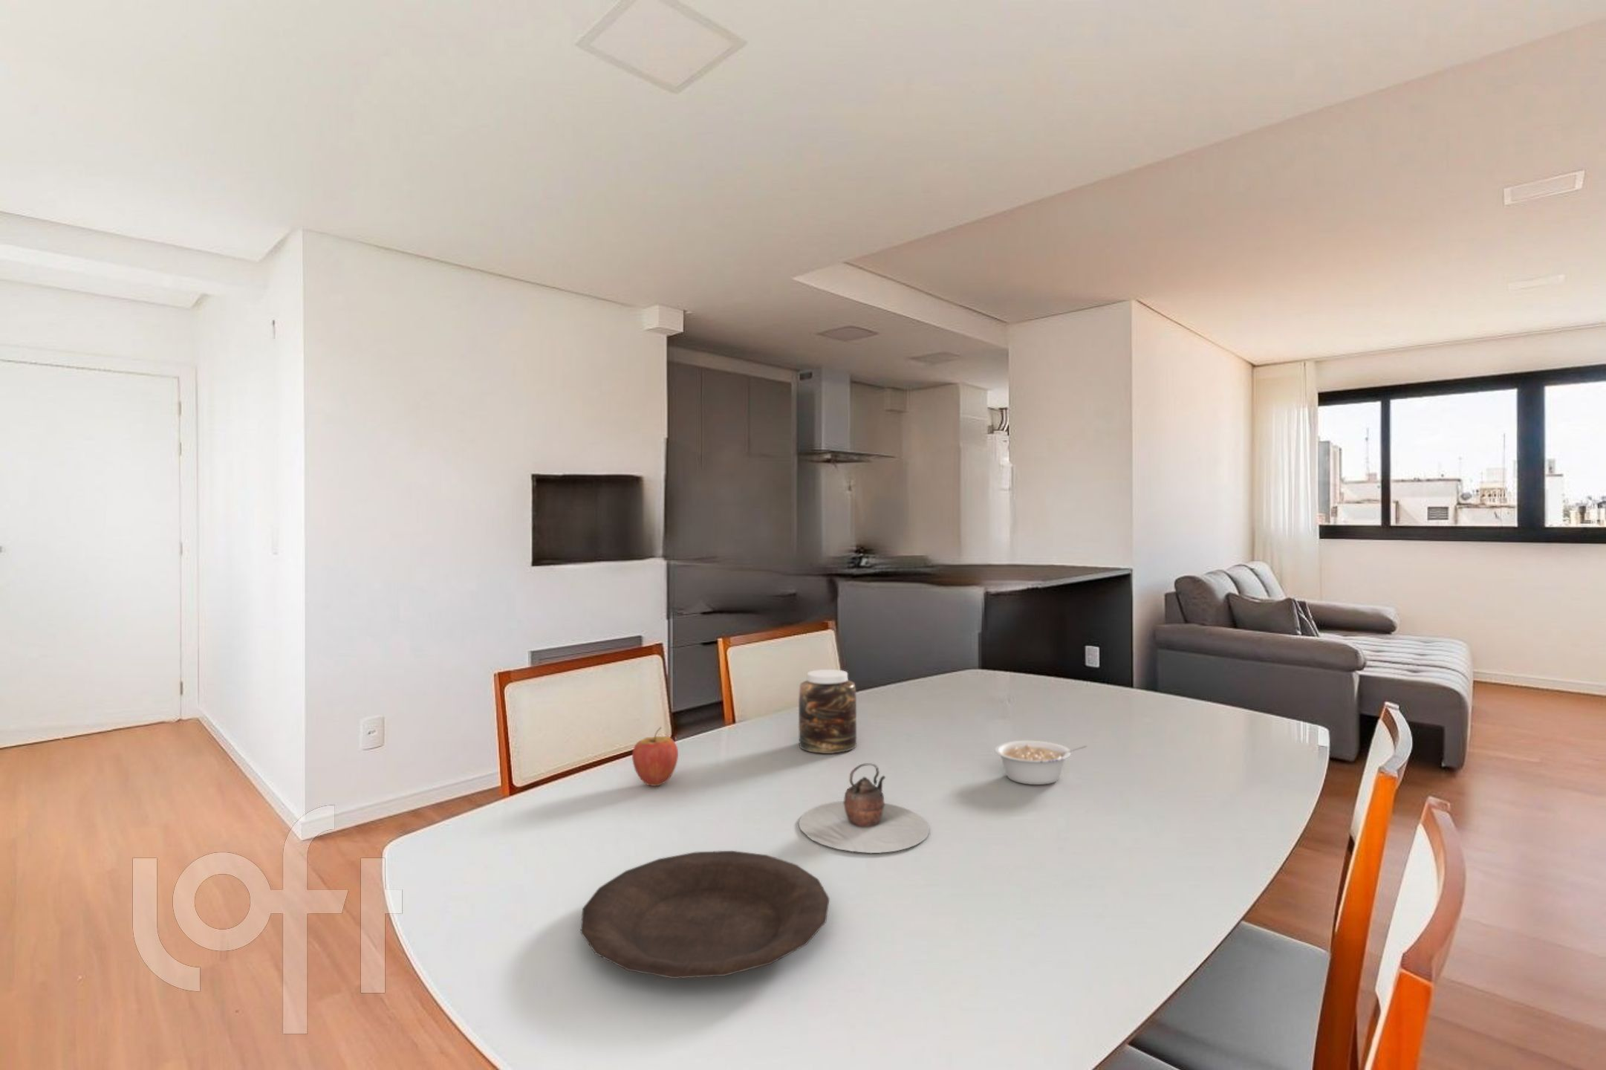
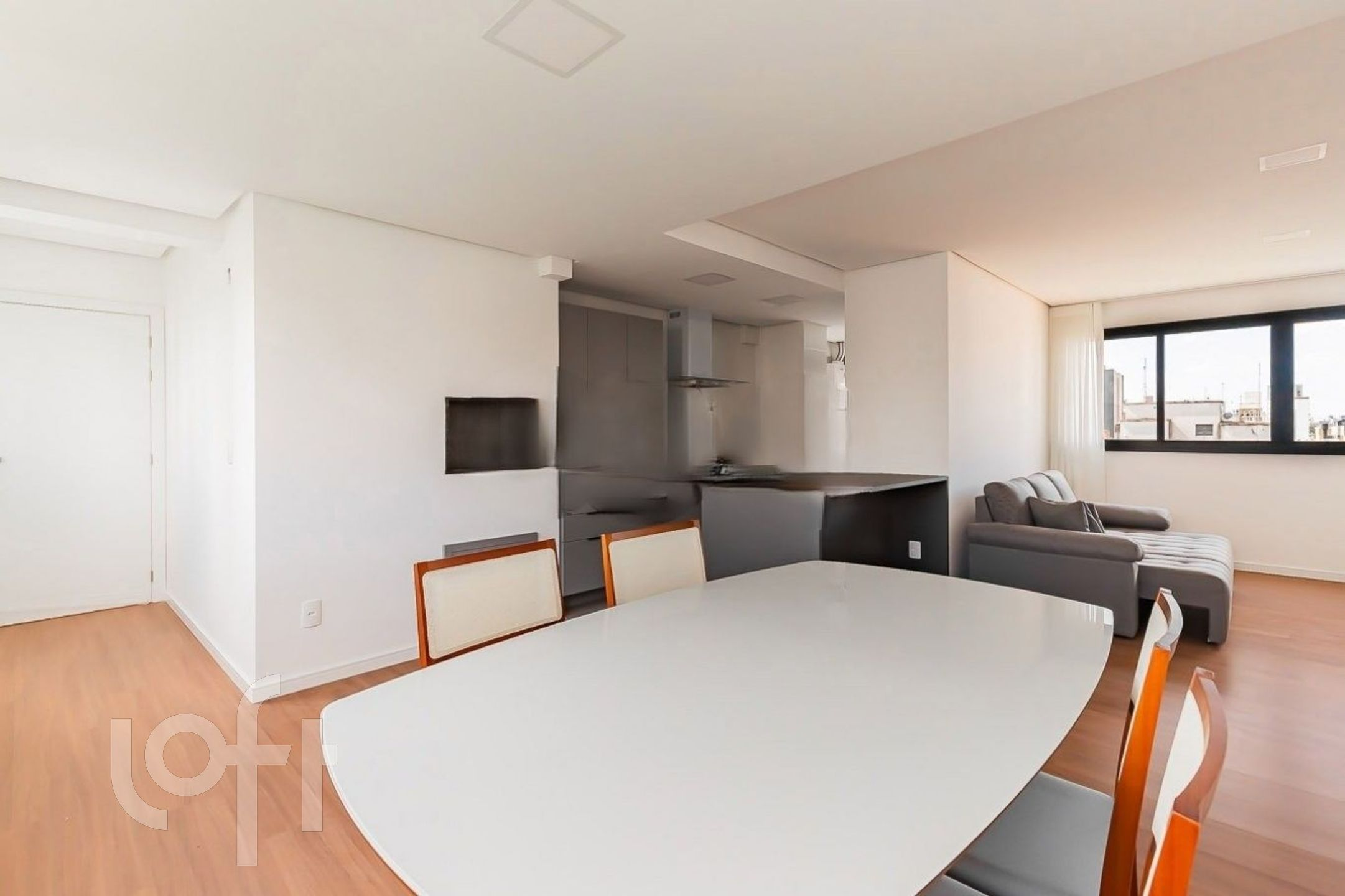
- teapot (863, 795)
- jar (827, 709)
- plate (707, 914)
- legume (1035, 761)
- fruit (656, 756)
